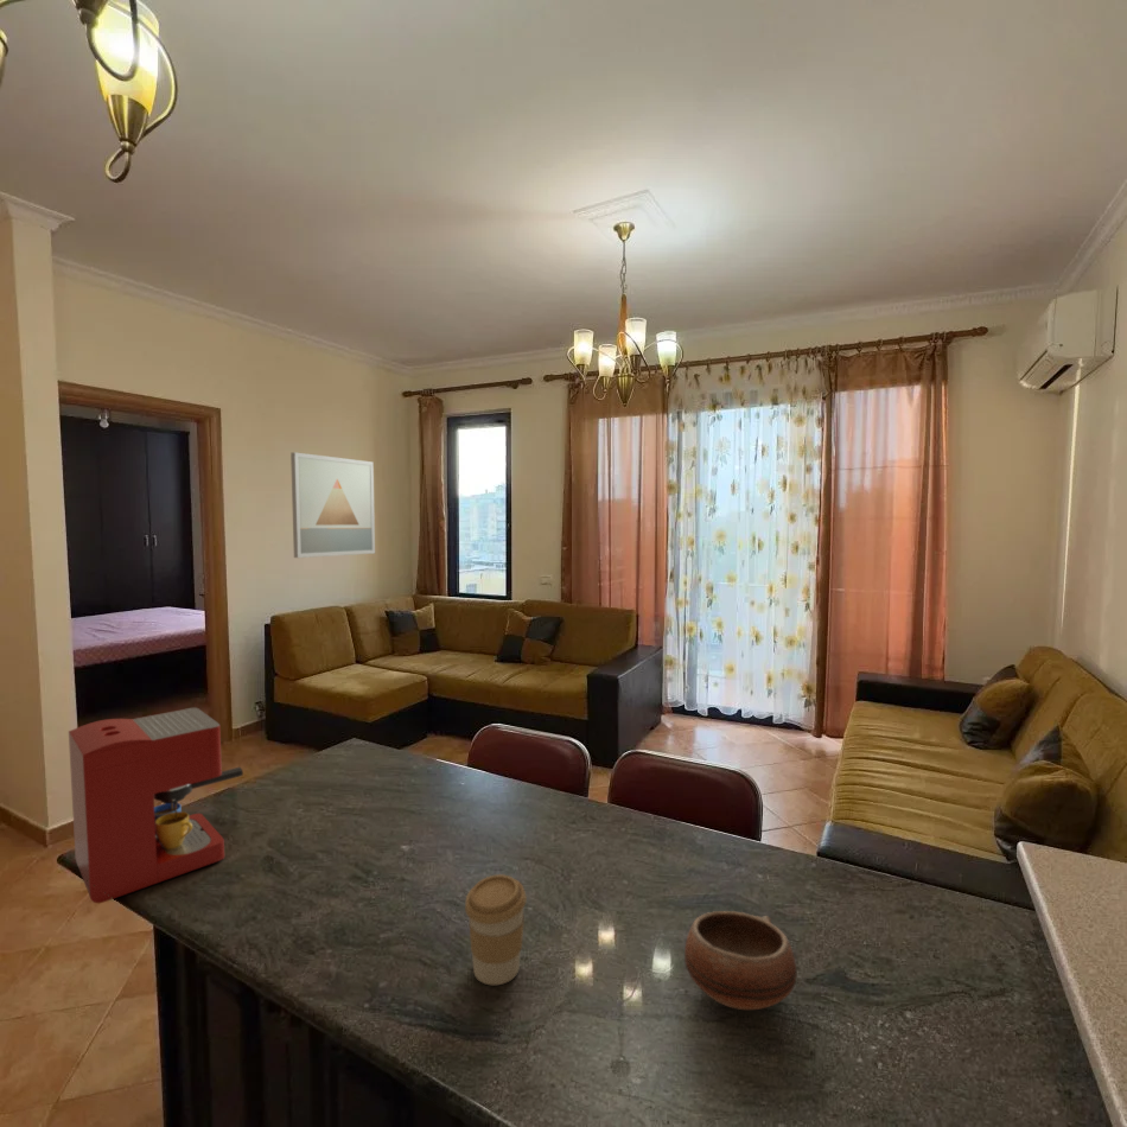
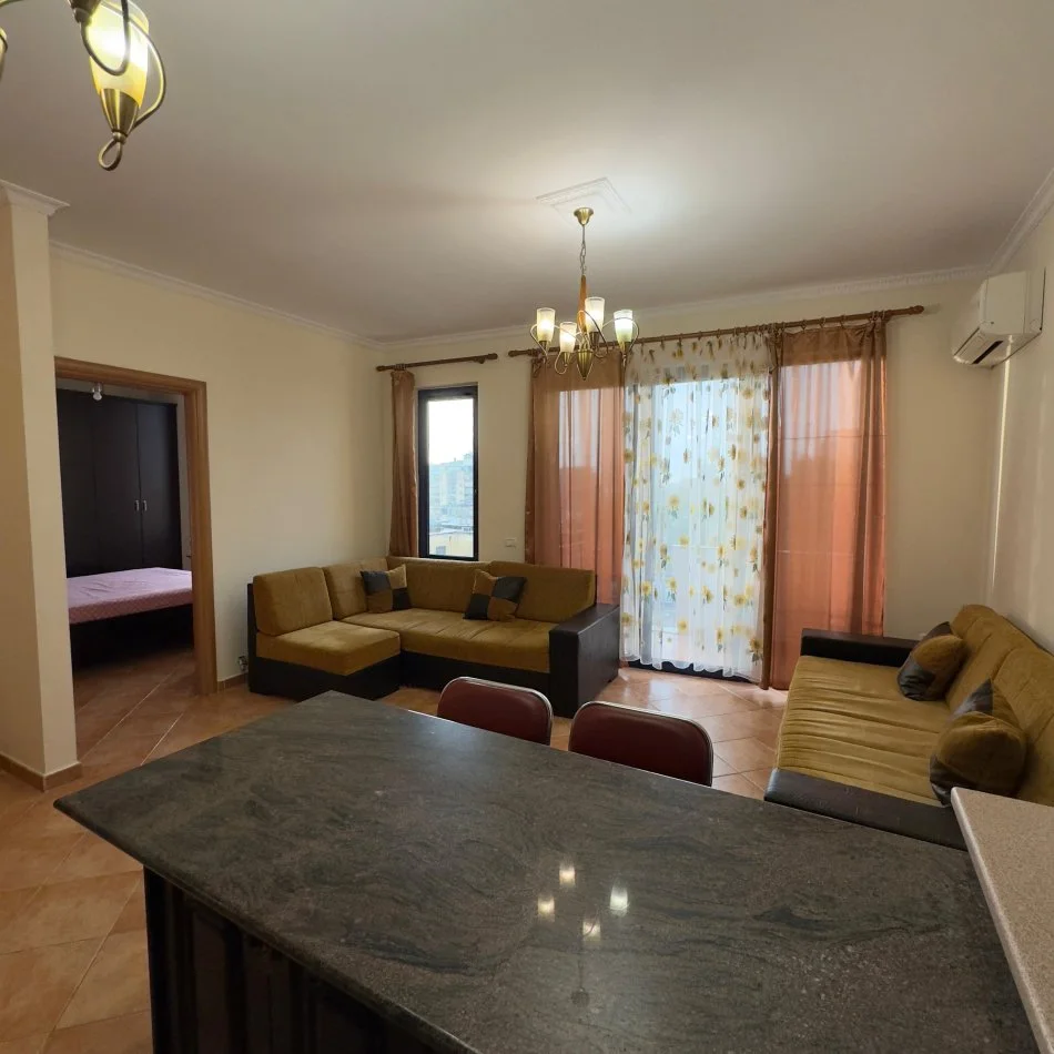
- coffee cup (496, 928)
- coffee maker (146, 794)
- bowl (739, 961)
- wall art (336, 507)
